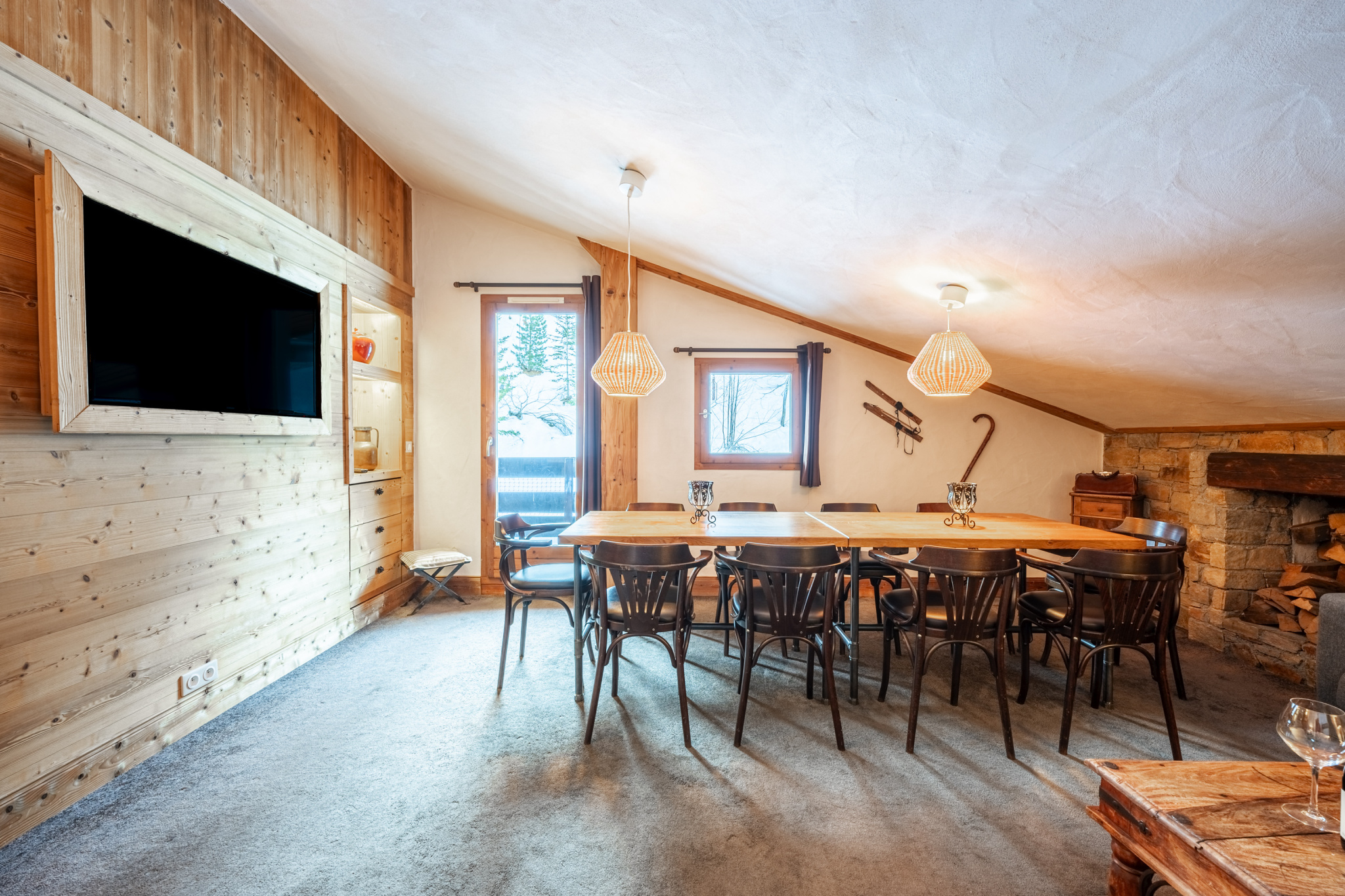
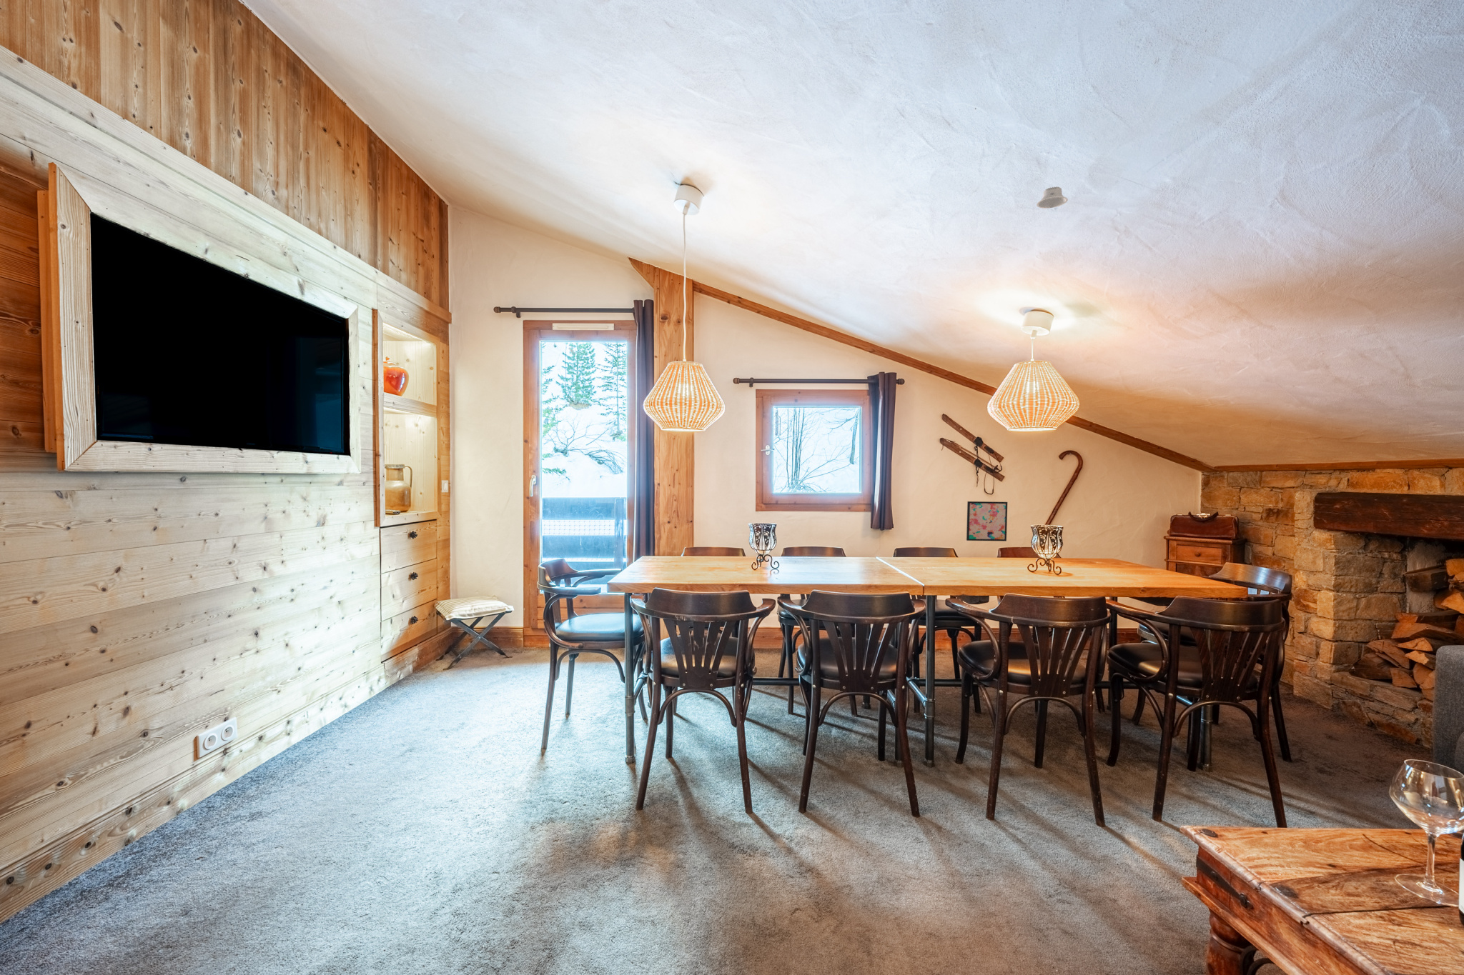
+ wall art (986, 521)
+ recessed light (1051, 197)
